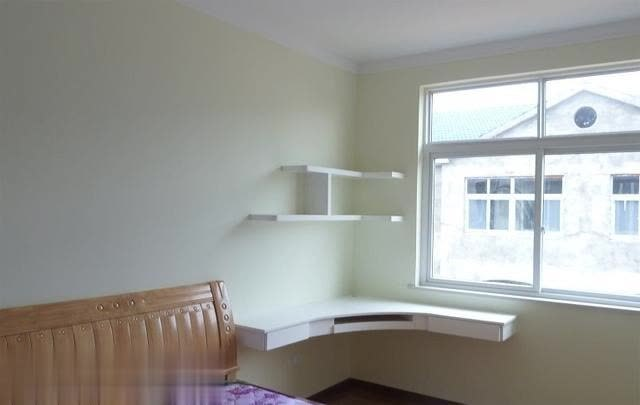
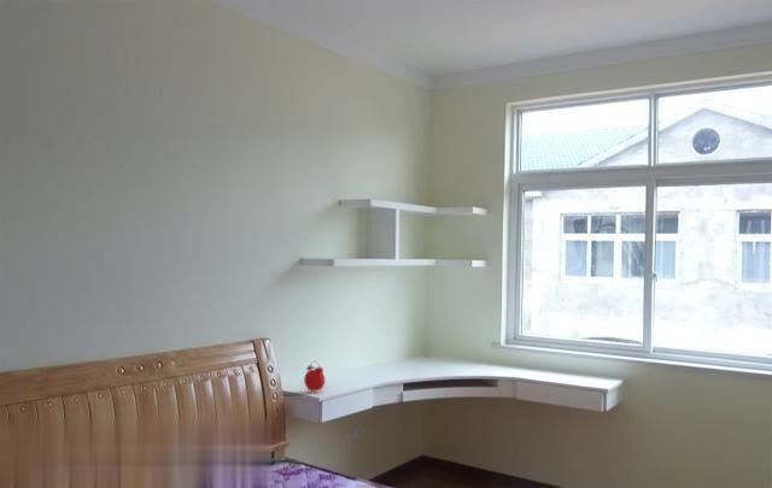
+ alarm clock (314, 376)
